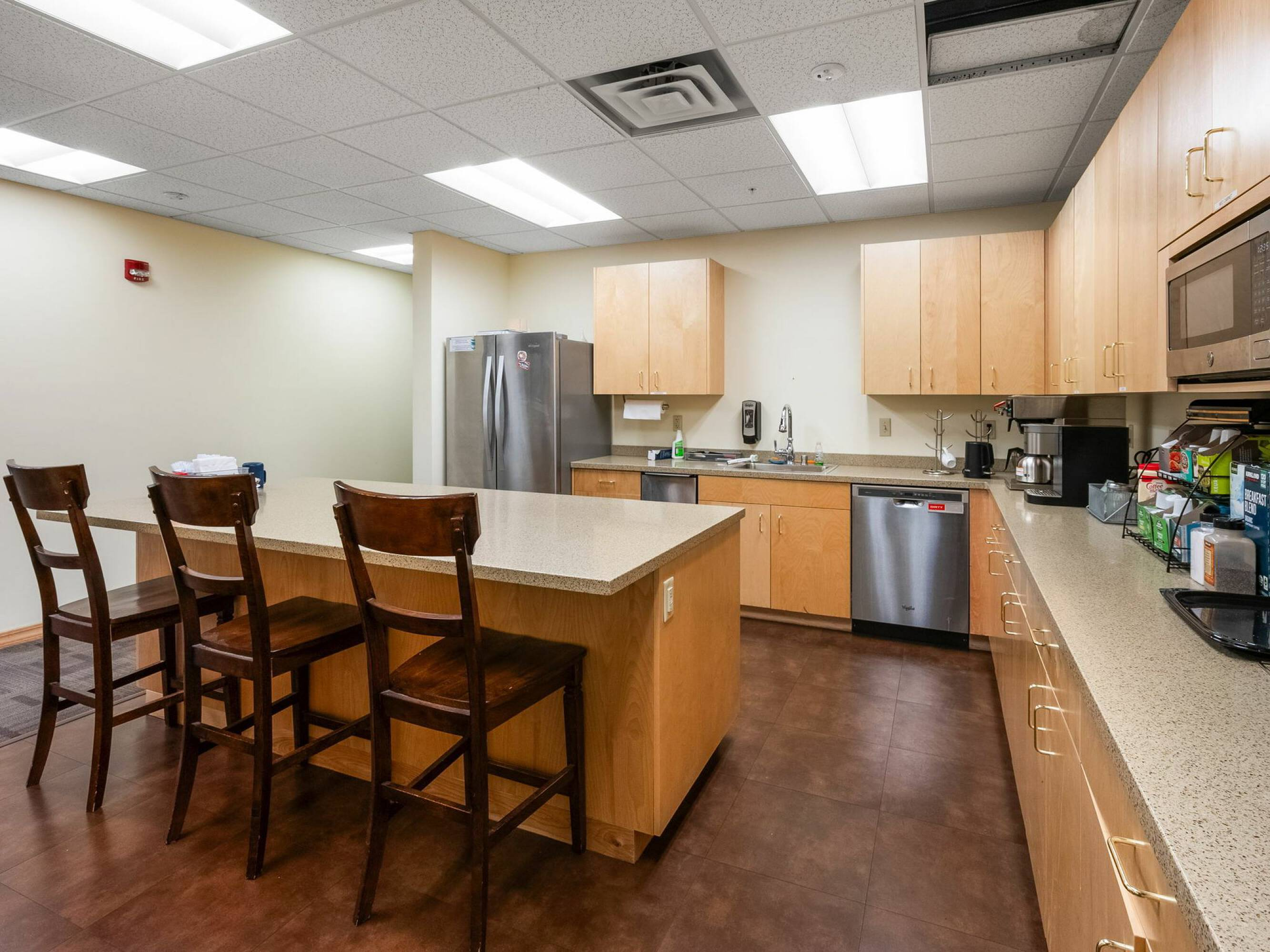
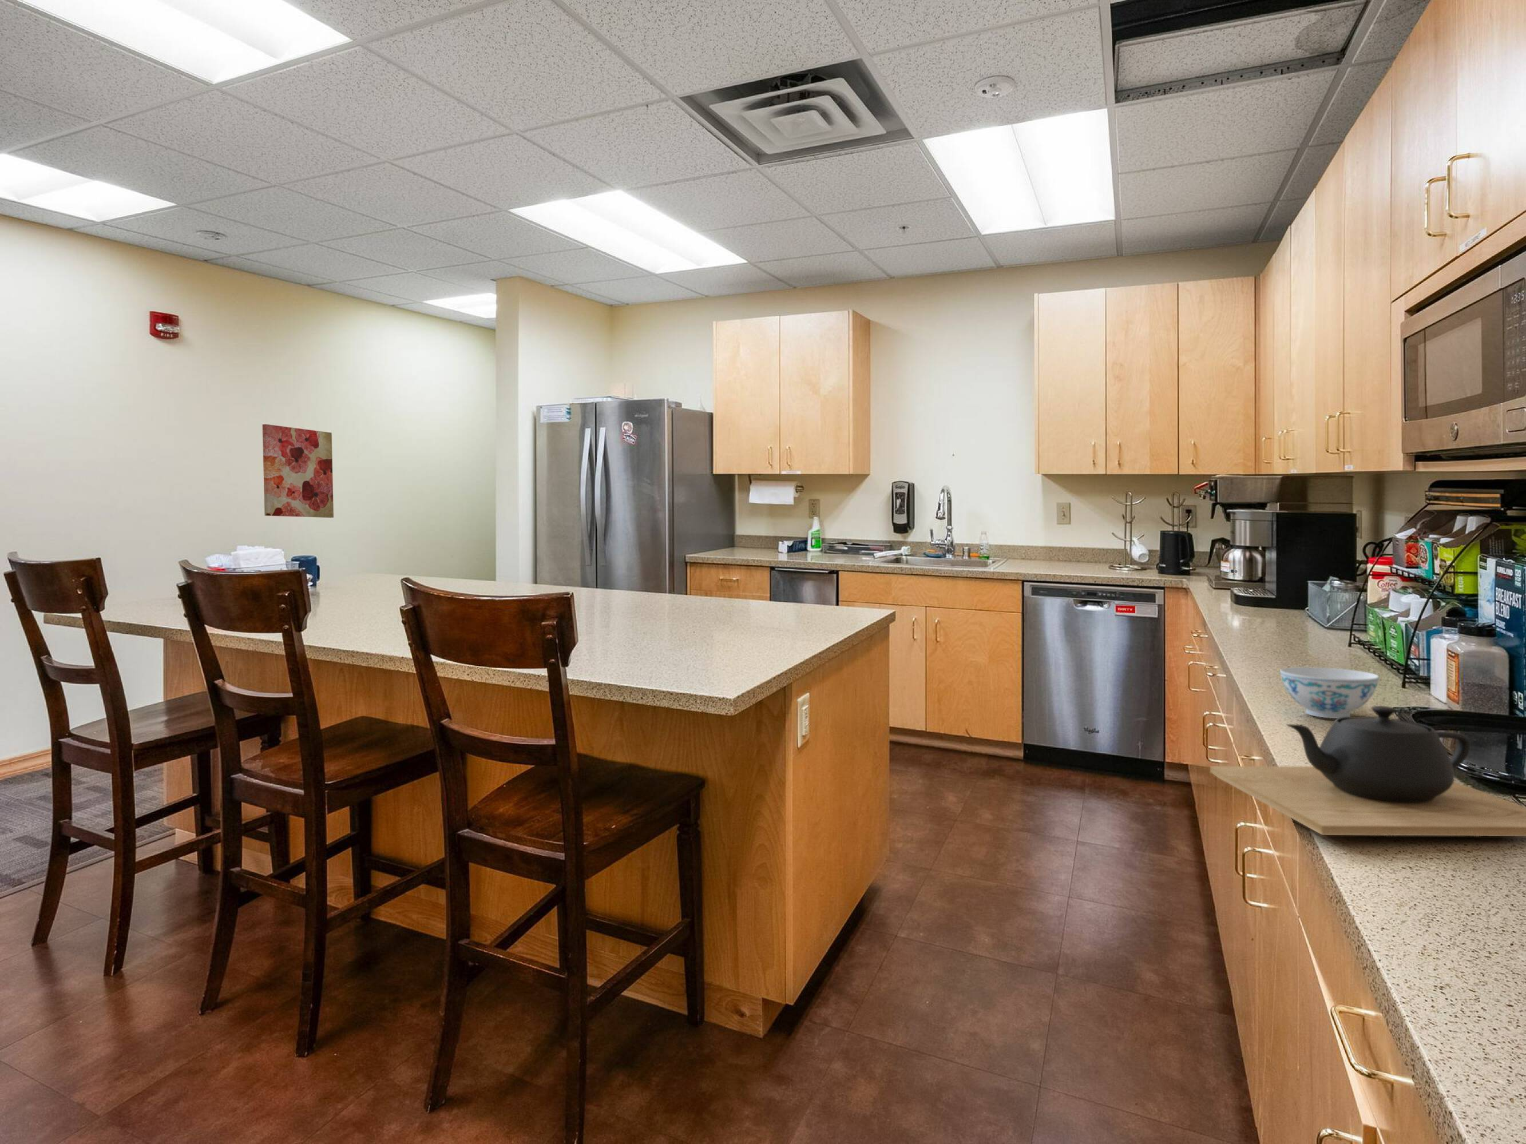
+ teapot (1372, 753)
+ chinaware (1328, 693)
+ wall art (299, 472)
